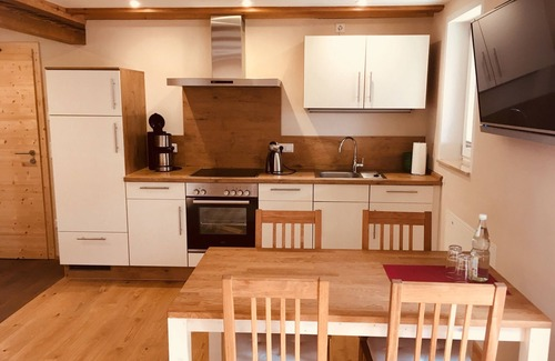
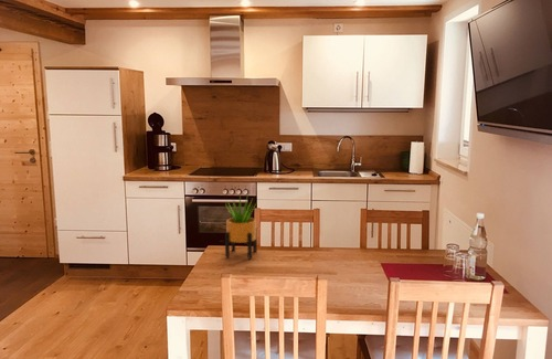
+ potted plant (241, 224)
